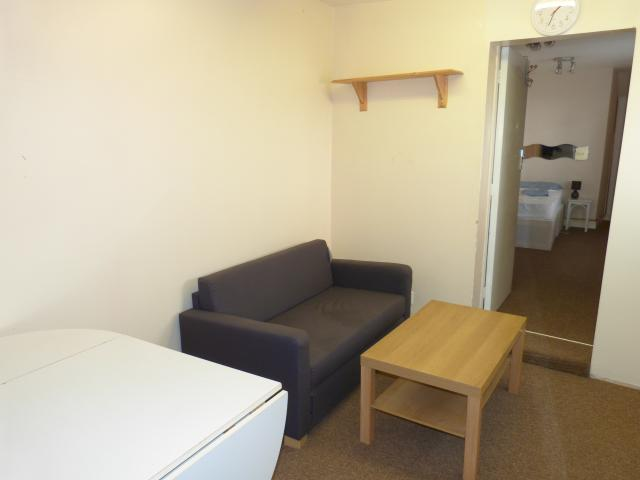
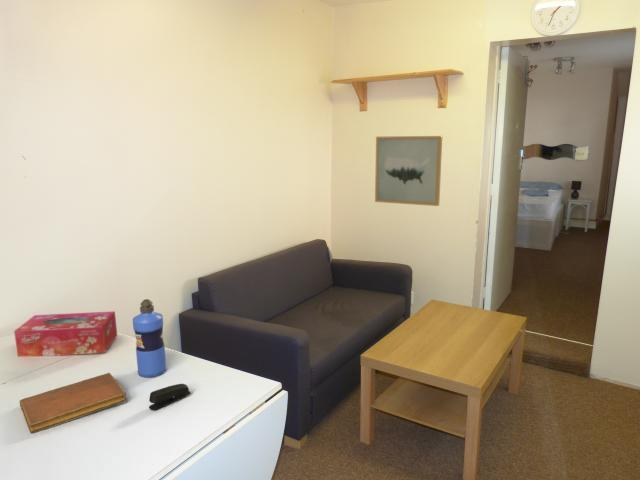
+ notebook (73, 399)
+ water bottle (149, 336)
+ wall art (407, 170)
+ stapler (169, 393)
+ tissue box (68, 333)
